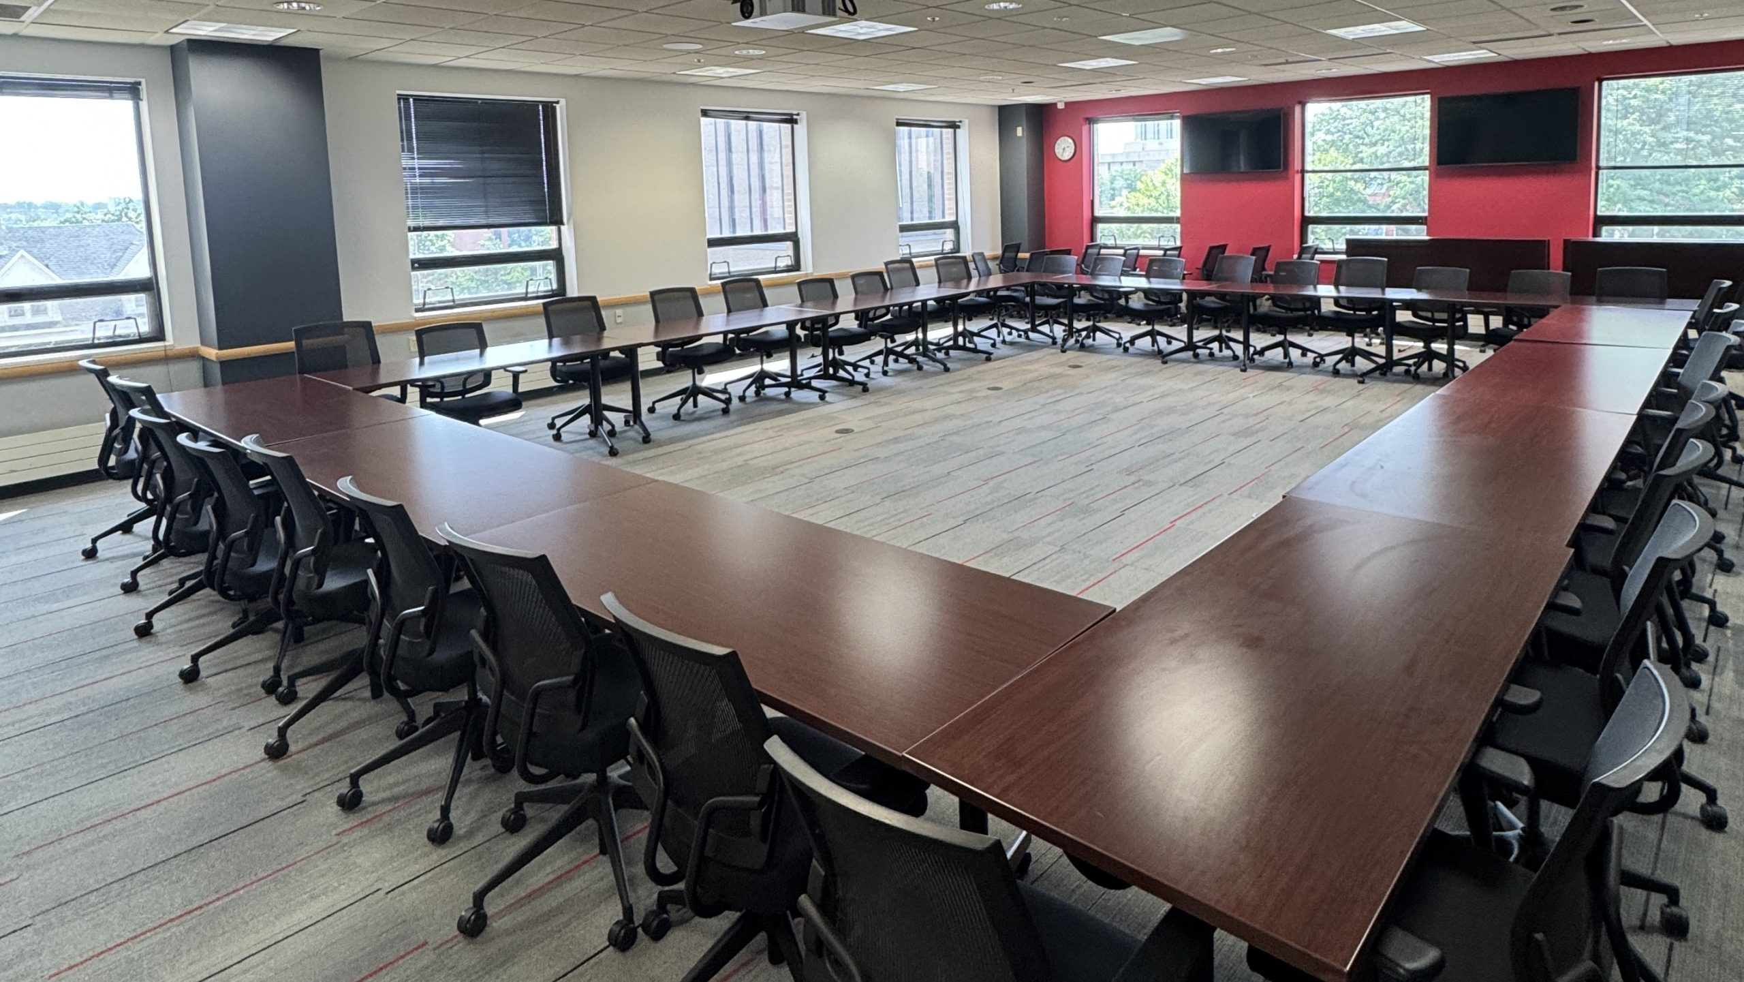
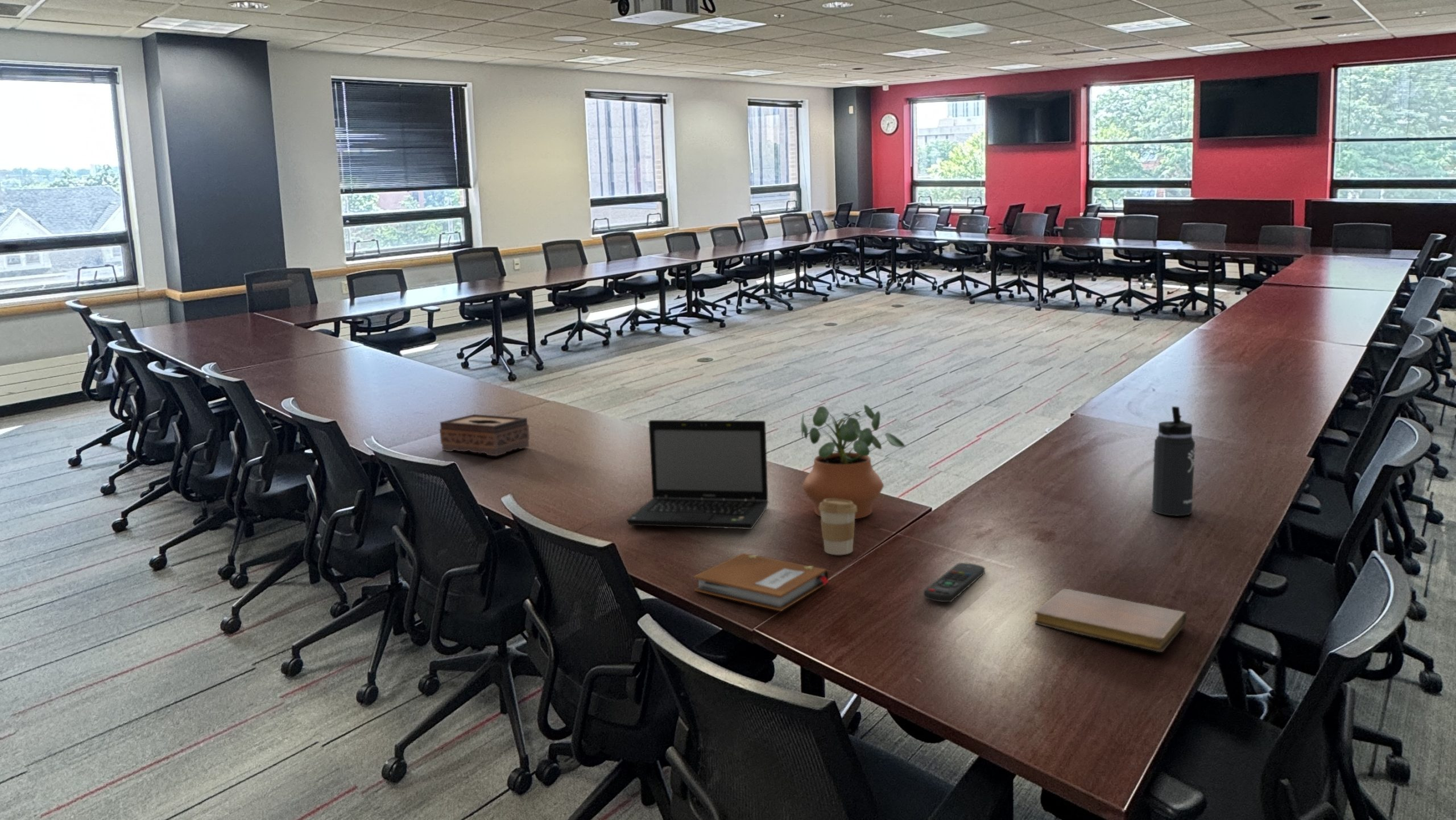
+ coffee cup (838, 525)
+ tissue box (485, 434)
+ notebook (1109, 617)
+ thermos bottle (1172, 460)
+ notebook (764, 579)
+ laptop (697, 472)
+ potted plant (852, 459)
+ remote control (955, 581)
